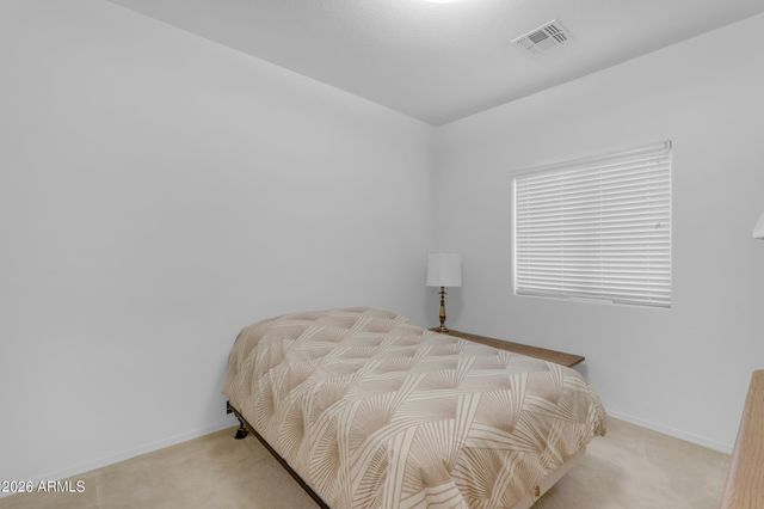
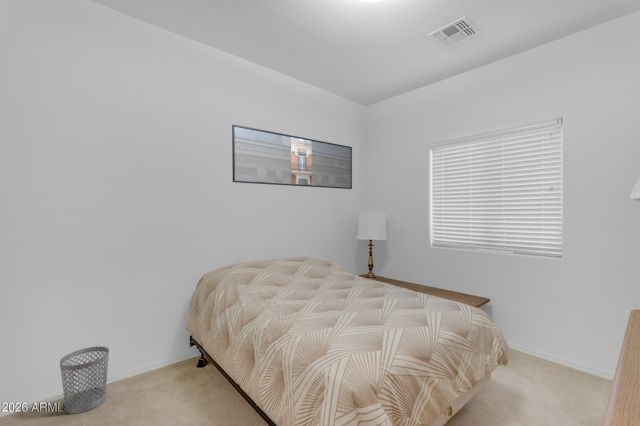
+ wastebasket (85, 379)
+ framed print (301, 161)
